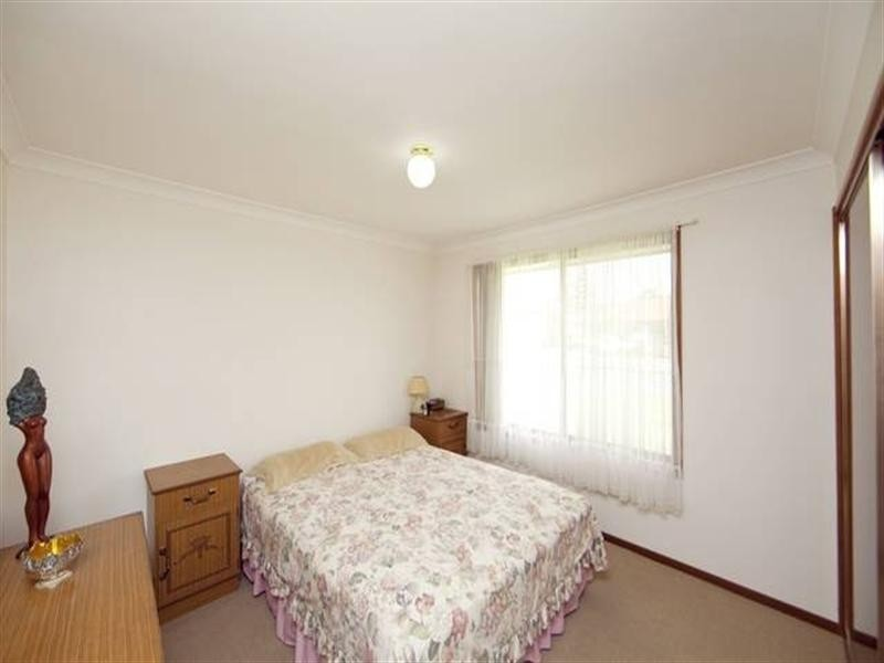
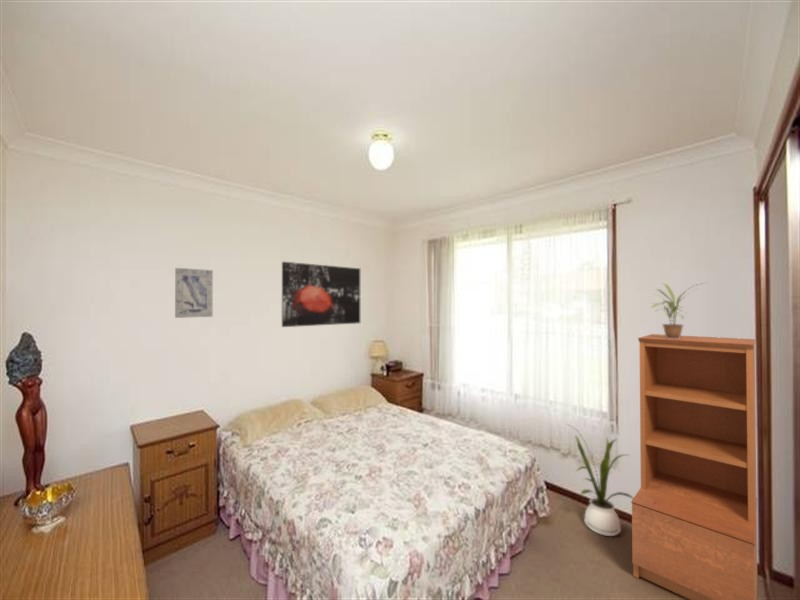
+ bookshelf (694, 457)
+ wall art (324, 295)
+ house plant (597, 477)
+ wall art (194, 293)
+ potted plant (676, 309)
